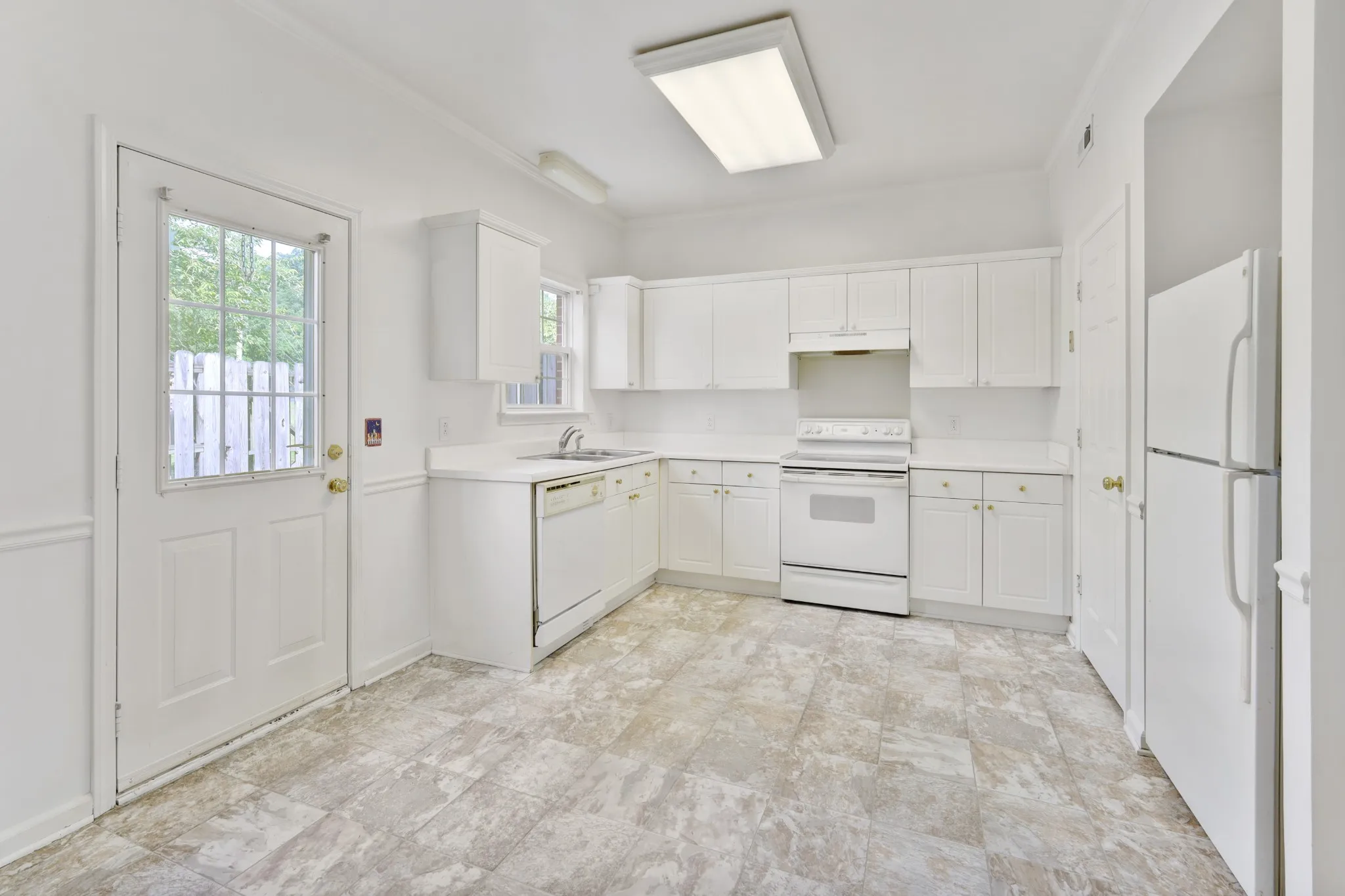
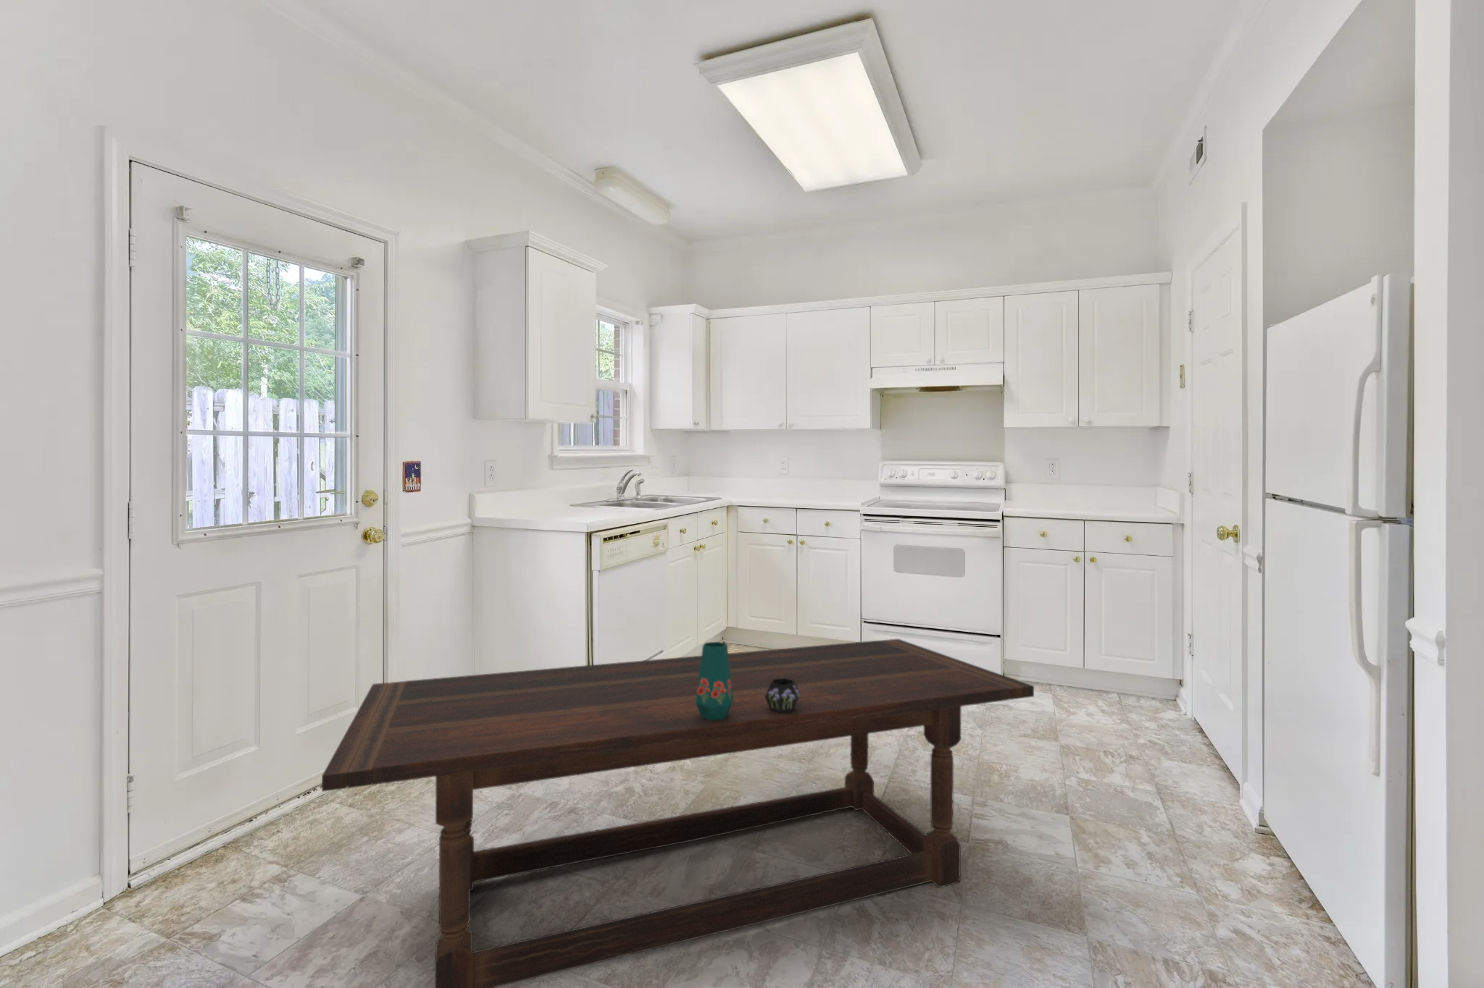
+ vase (730, 676)
+ dining table (701, 758)
